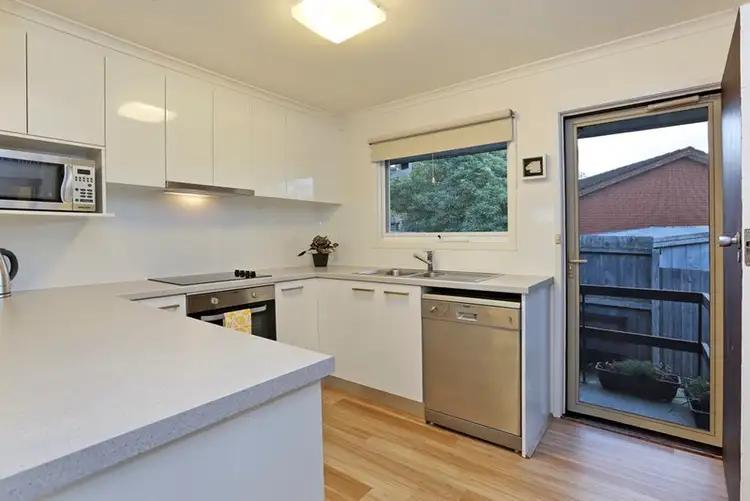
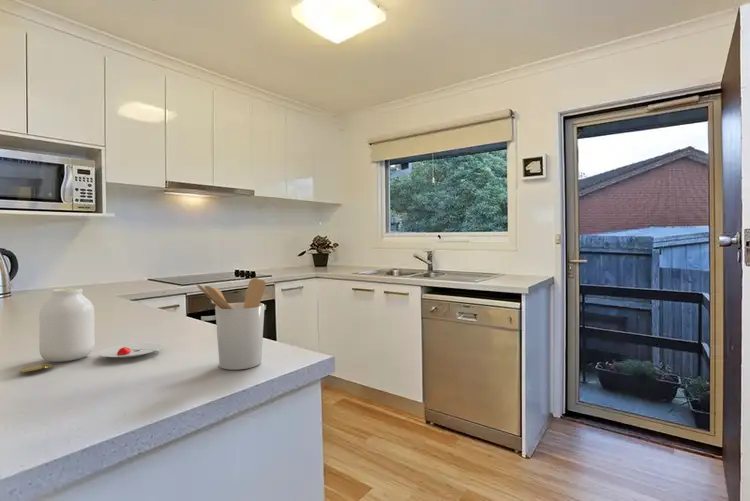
+ jar (93, 323)
+ utensil holder (230, 322)
